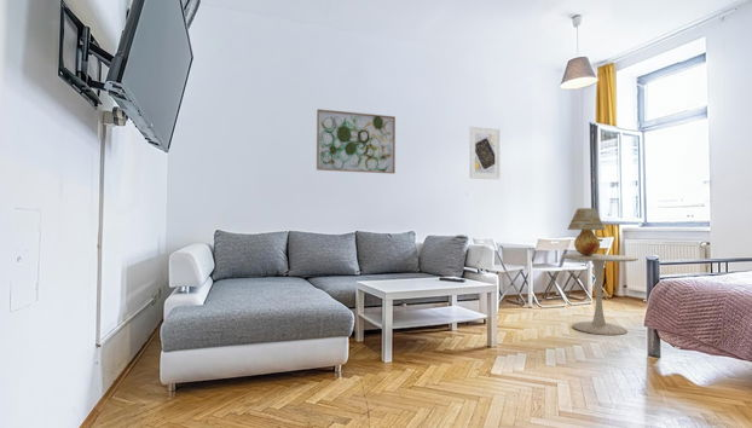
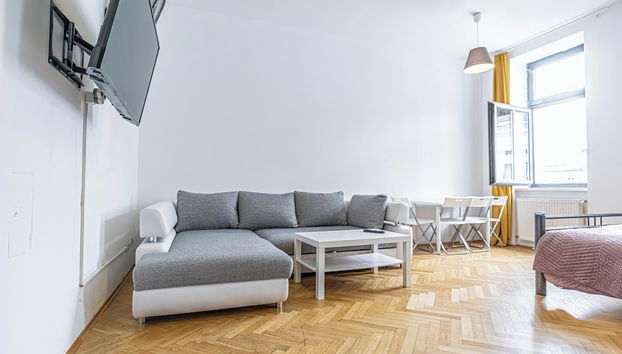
- side table (598, 293)
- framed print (485, 152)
- wall art (357, 141)
- table lamp (585, 231)
